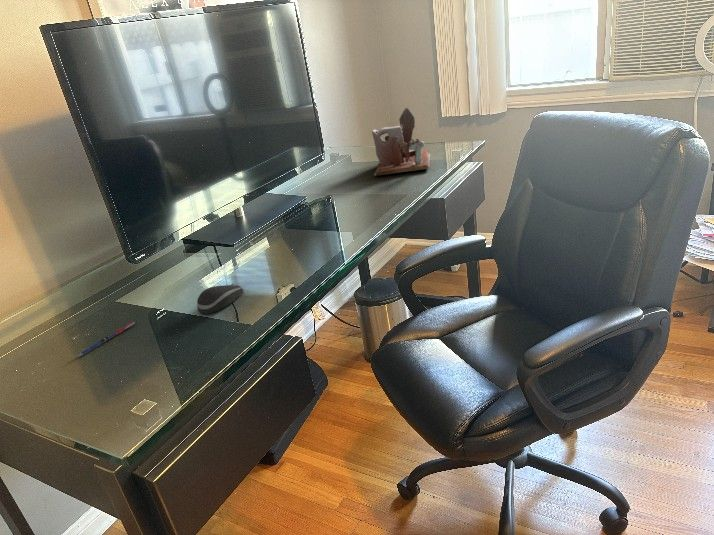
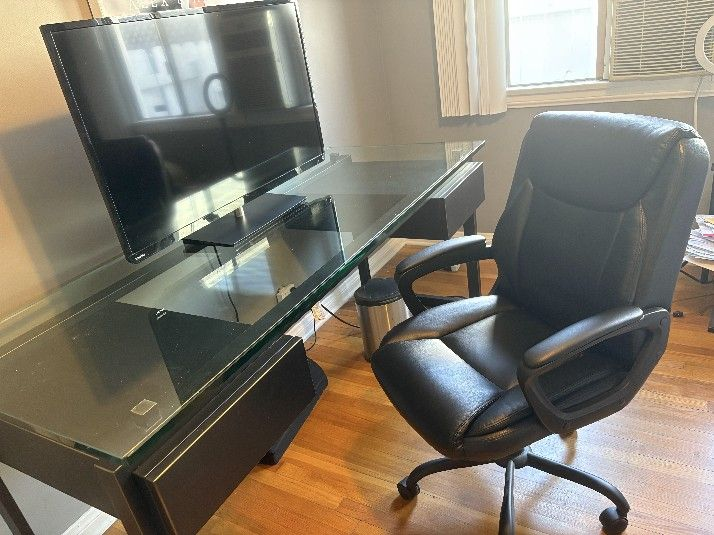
- desk organizer (401, 137)
- computer mouse (219, 294)
- pen (106, 338)
